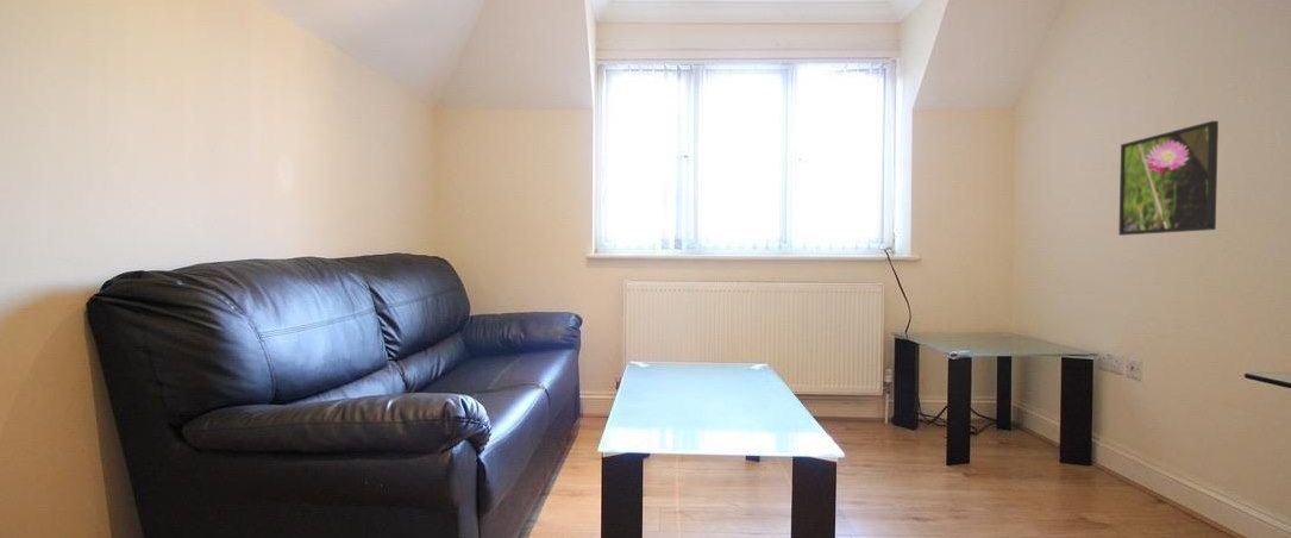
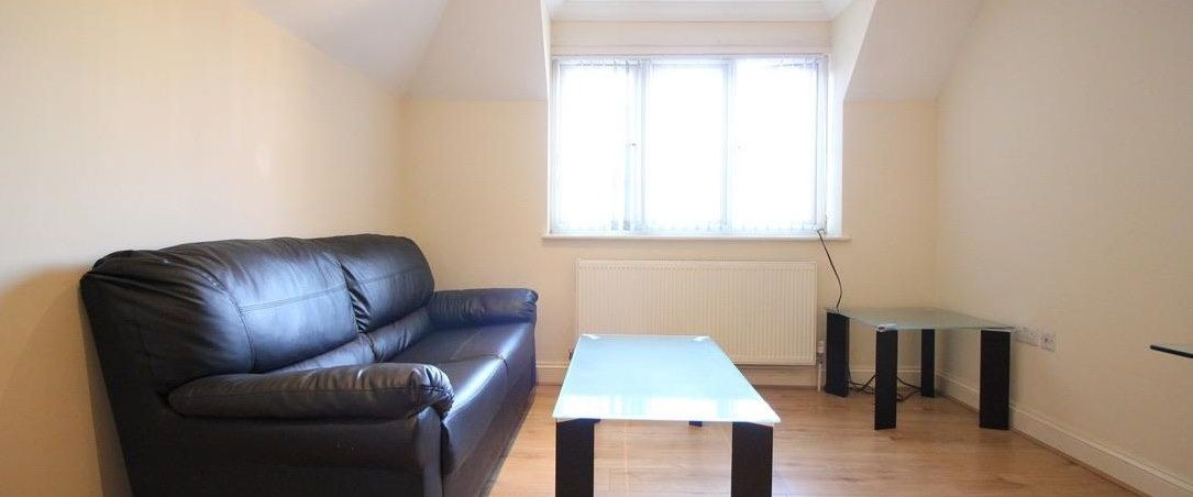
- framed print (1164, 182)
